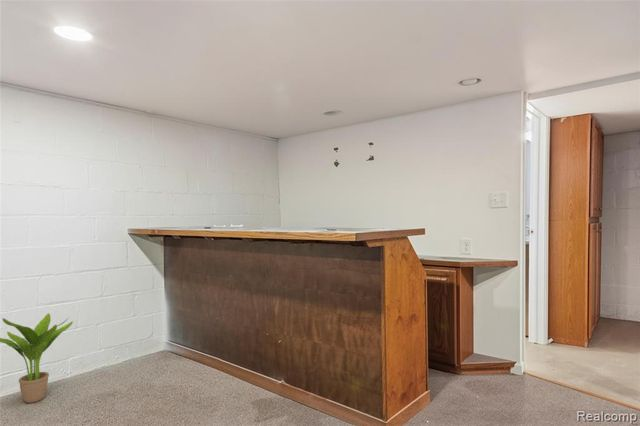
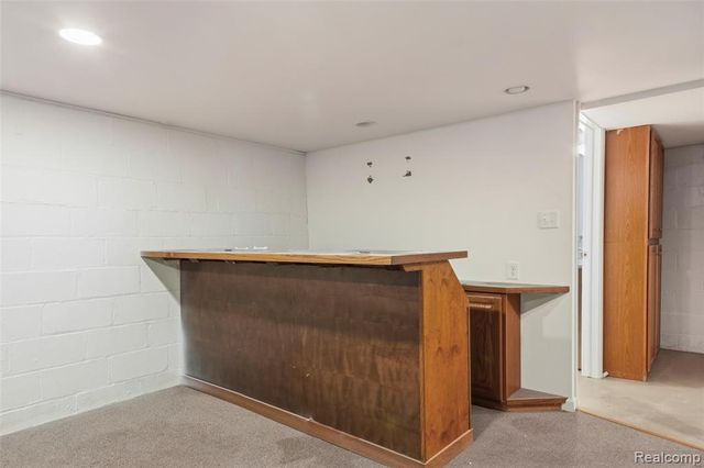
- potted plant (38, 355)
